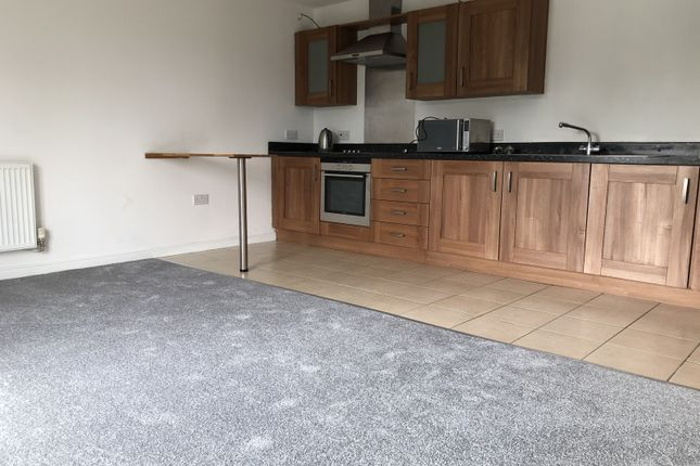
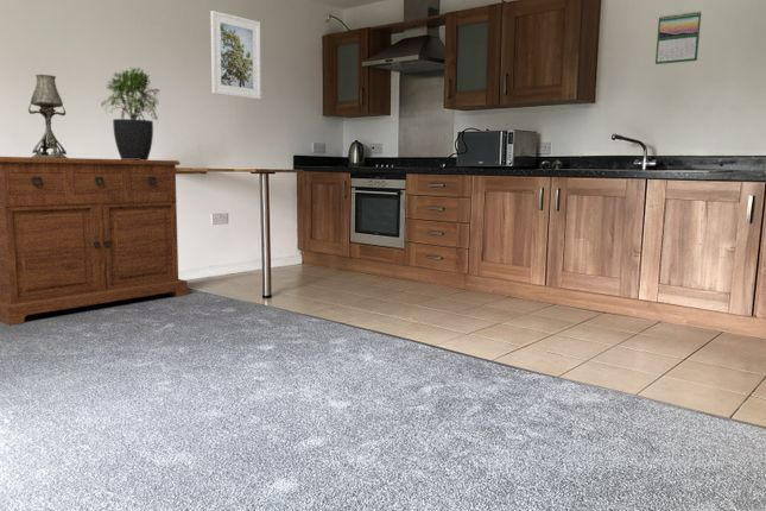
+ calendar (677, 37)
+ sideboard (86, 232)
+ potted plant (132, 112)
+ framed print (236, 56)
+ table lamp (48, 116)
